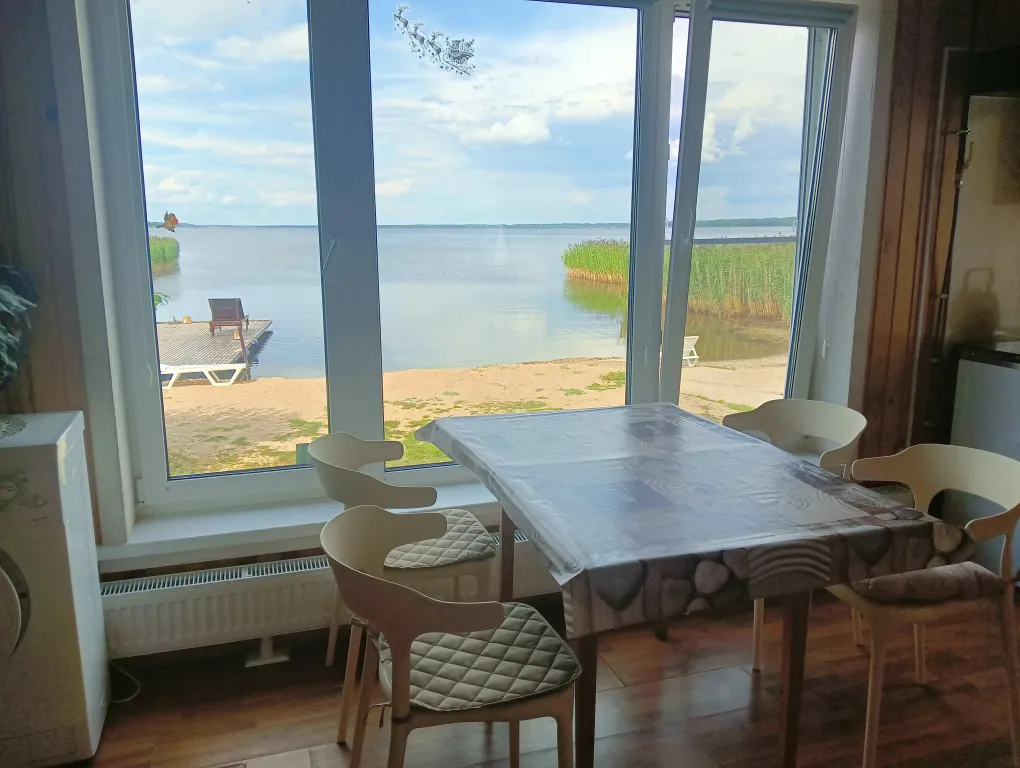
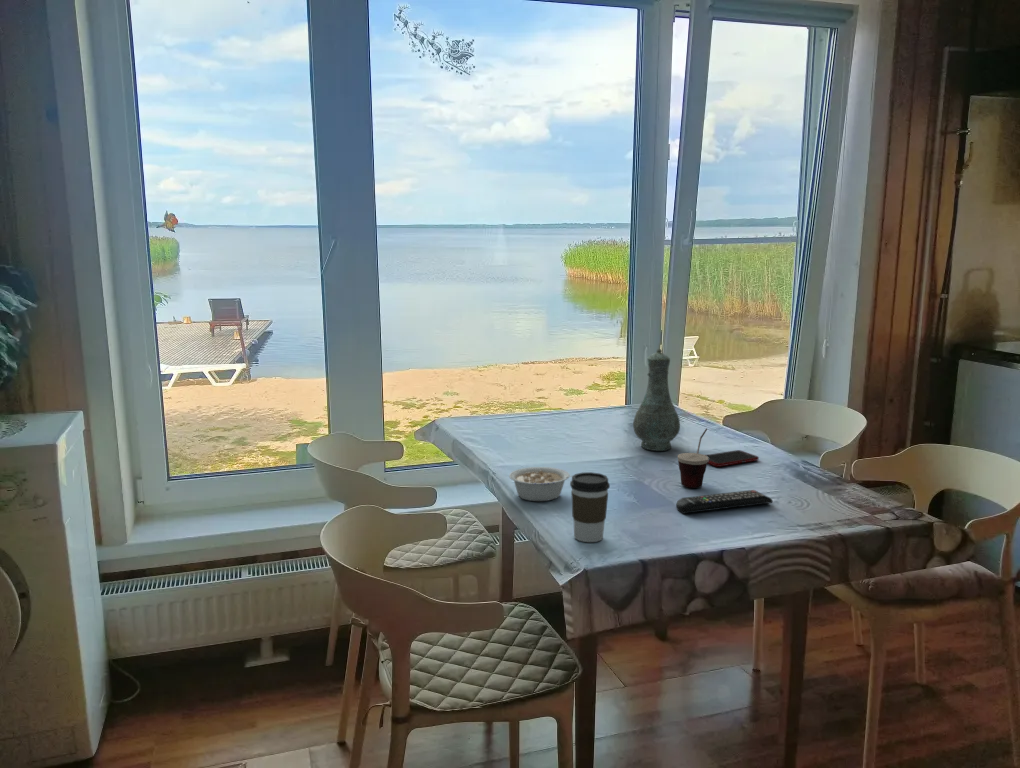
+ remote control (724, 501)
+ cell phone (728, 458)
+ vase (657, 398)
+ coffee cup (589, 507)
+ cup (696, 458)
+ legume (541, 482)
